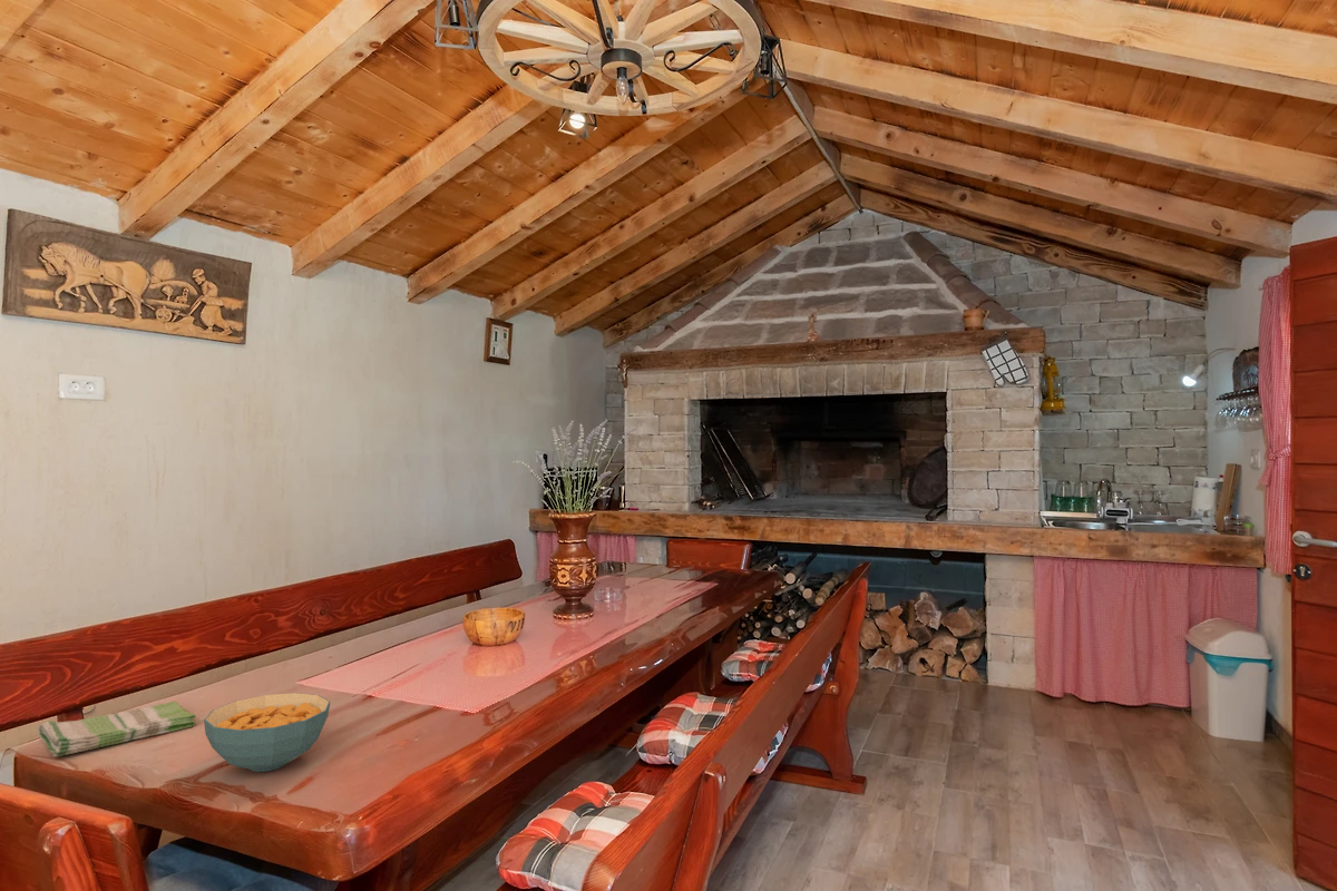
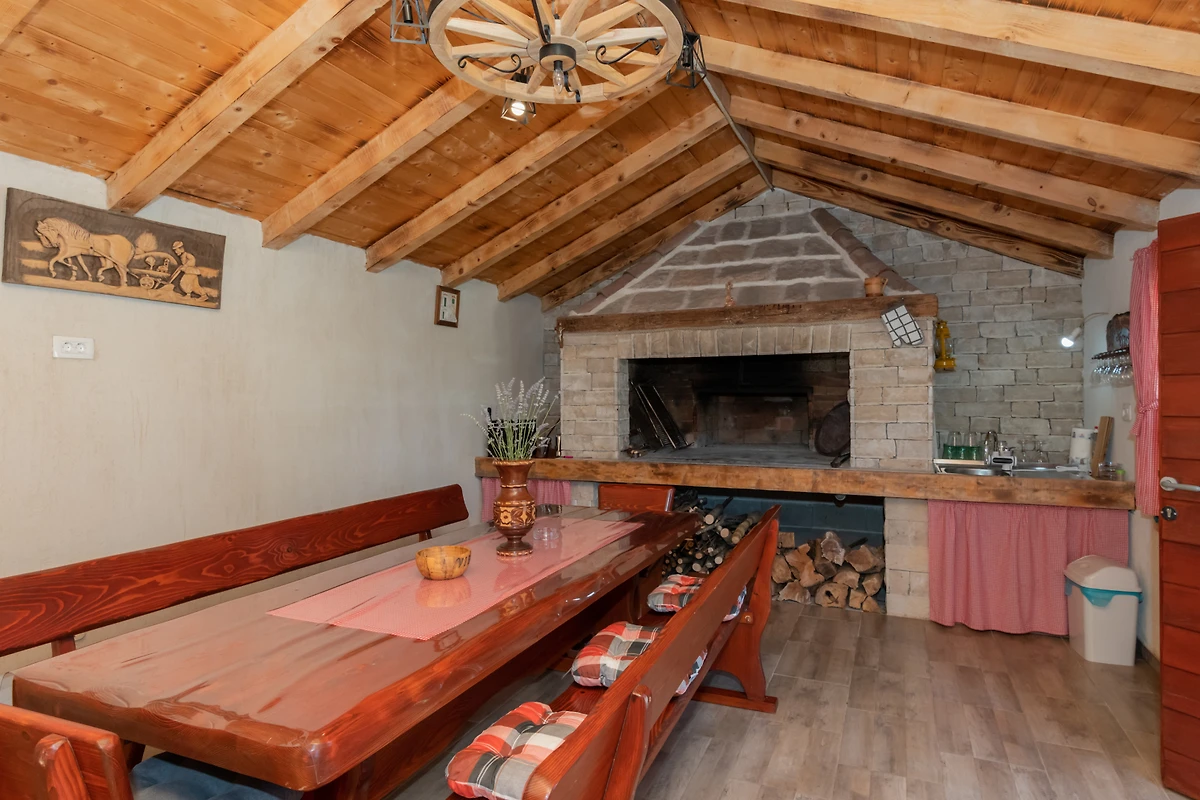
- cereal bowl (269, 737)
- dish towel (118, 722)
